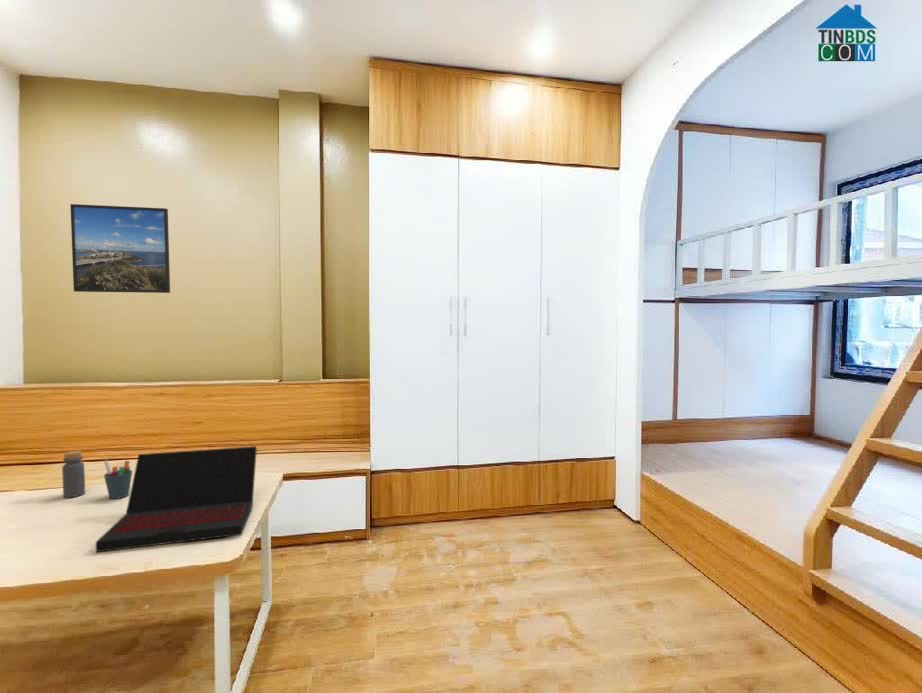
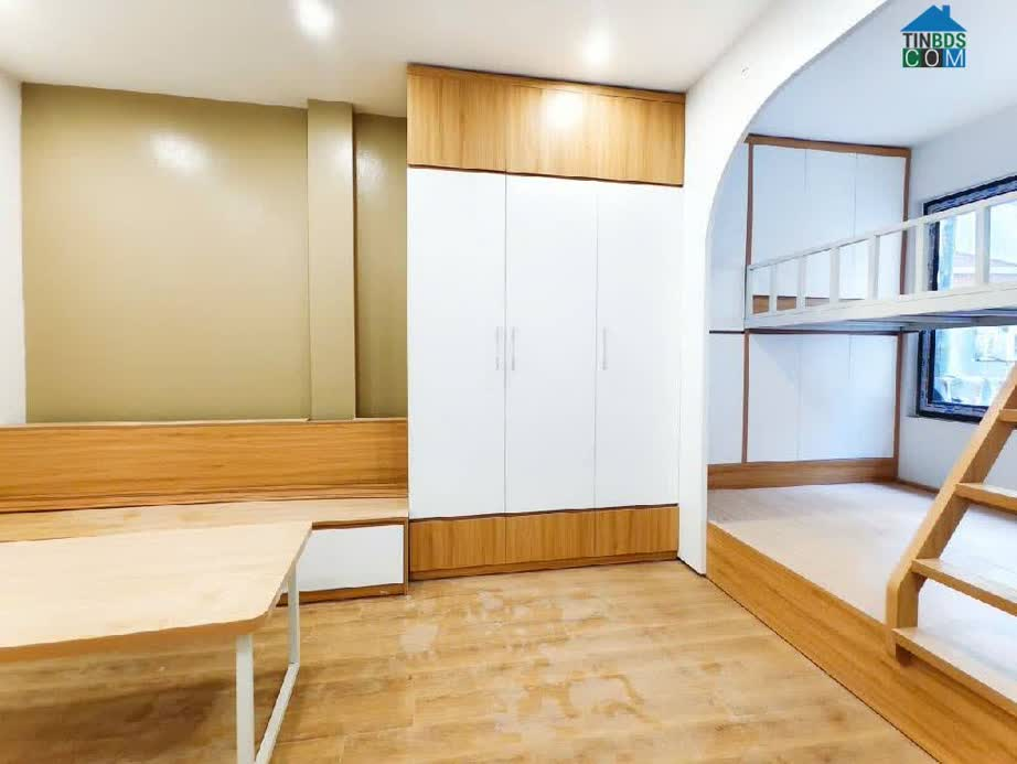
- bottle (73, 473)
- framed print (121, 249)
- laptop (187, 490)
- pen holder (118, 478)
